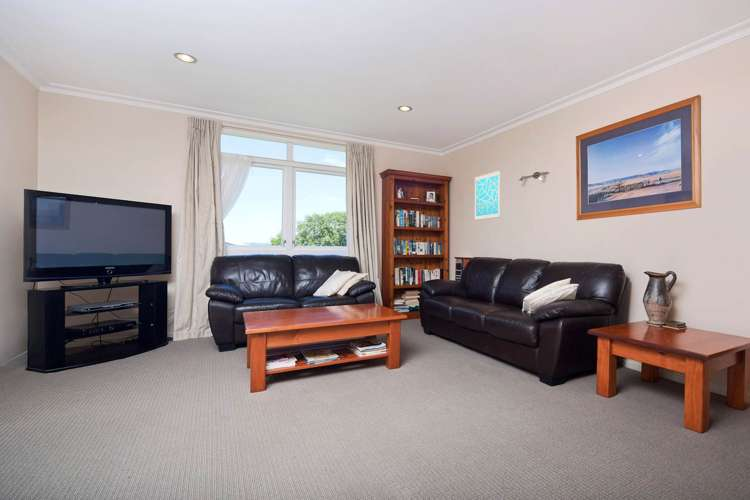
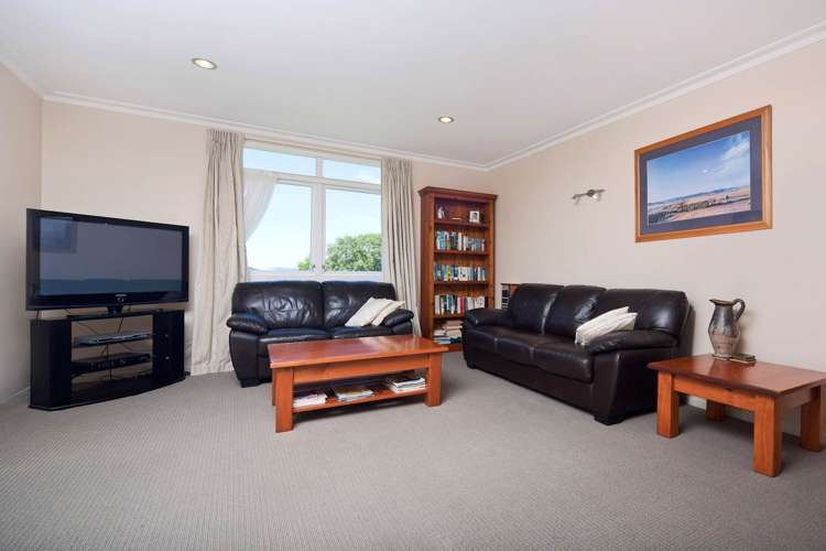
- wall art (486, 196)
